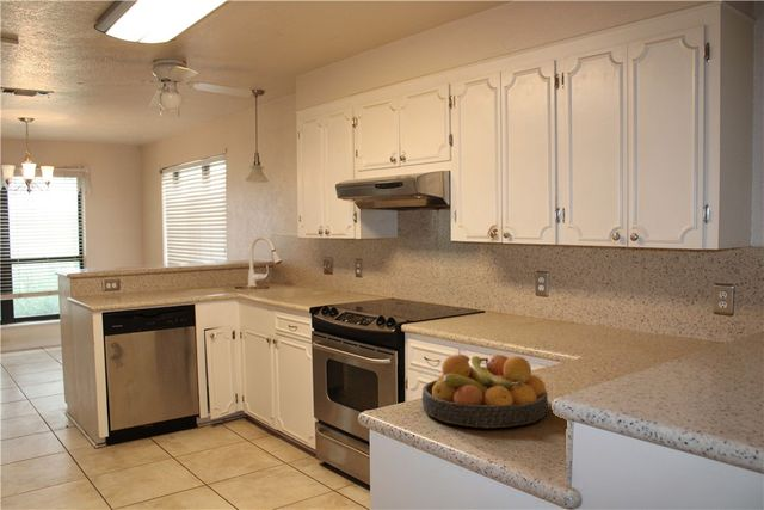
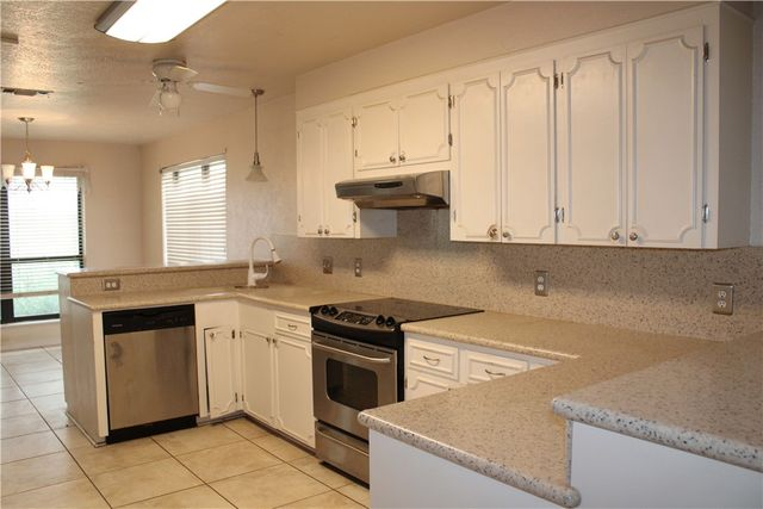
- fruit bowl (483, 381)
